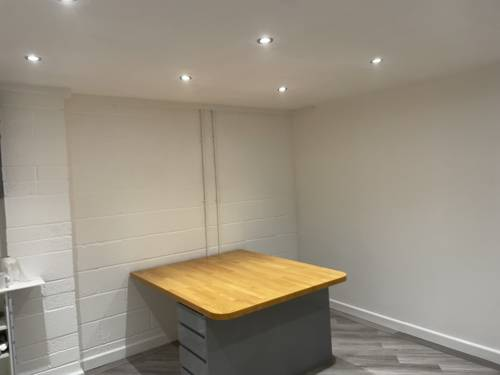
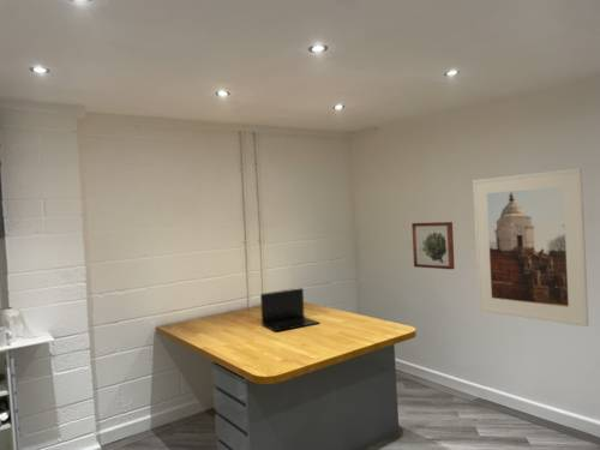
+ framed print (524, 246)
+ wall art (432, 245)
+ laptop (289, 308)
